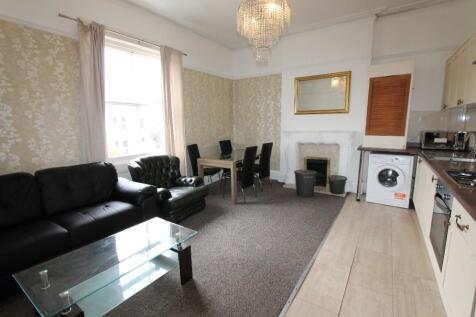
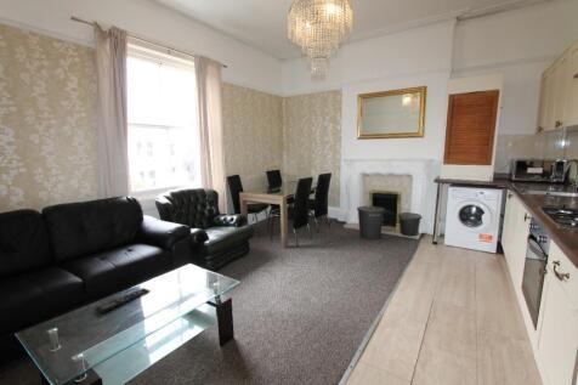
+ remote control (124, 299)
